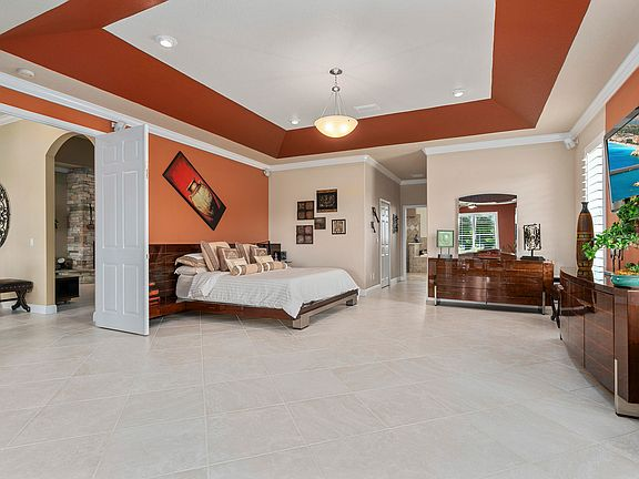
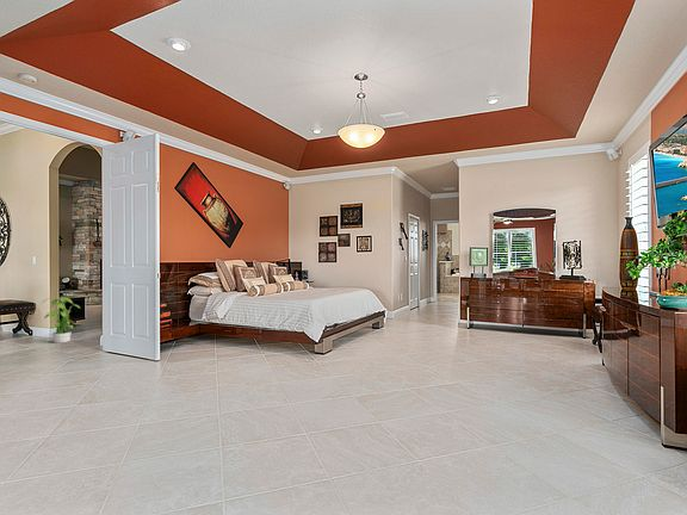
+ potted plant (58, 318)
